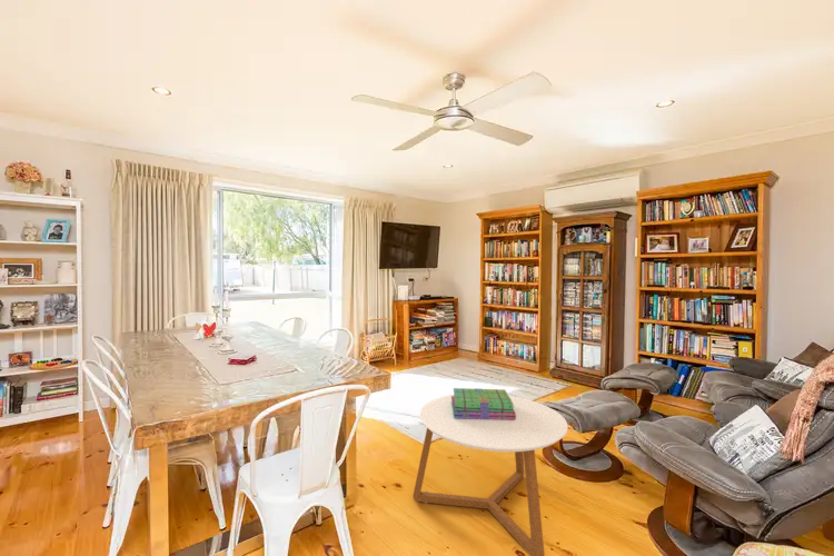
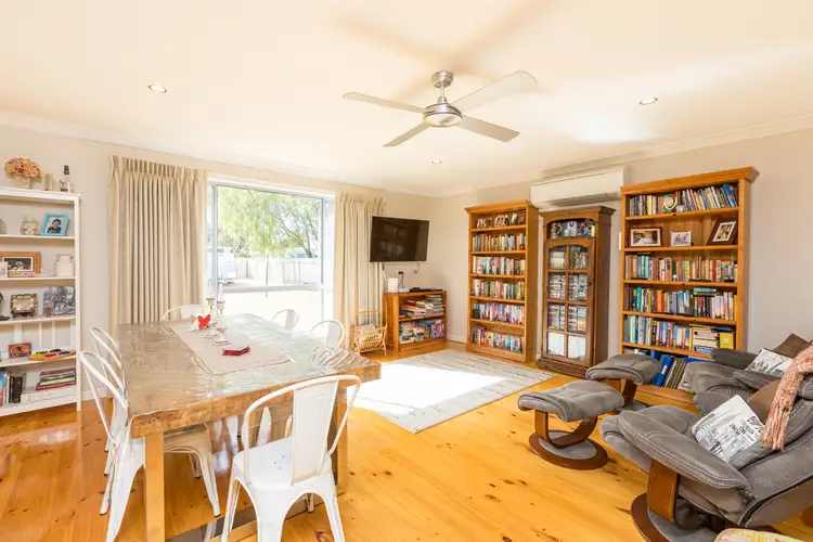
- coffee table (492, 450)
- stack of books (481, 403)
